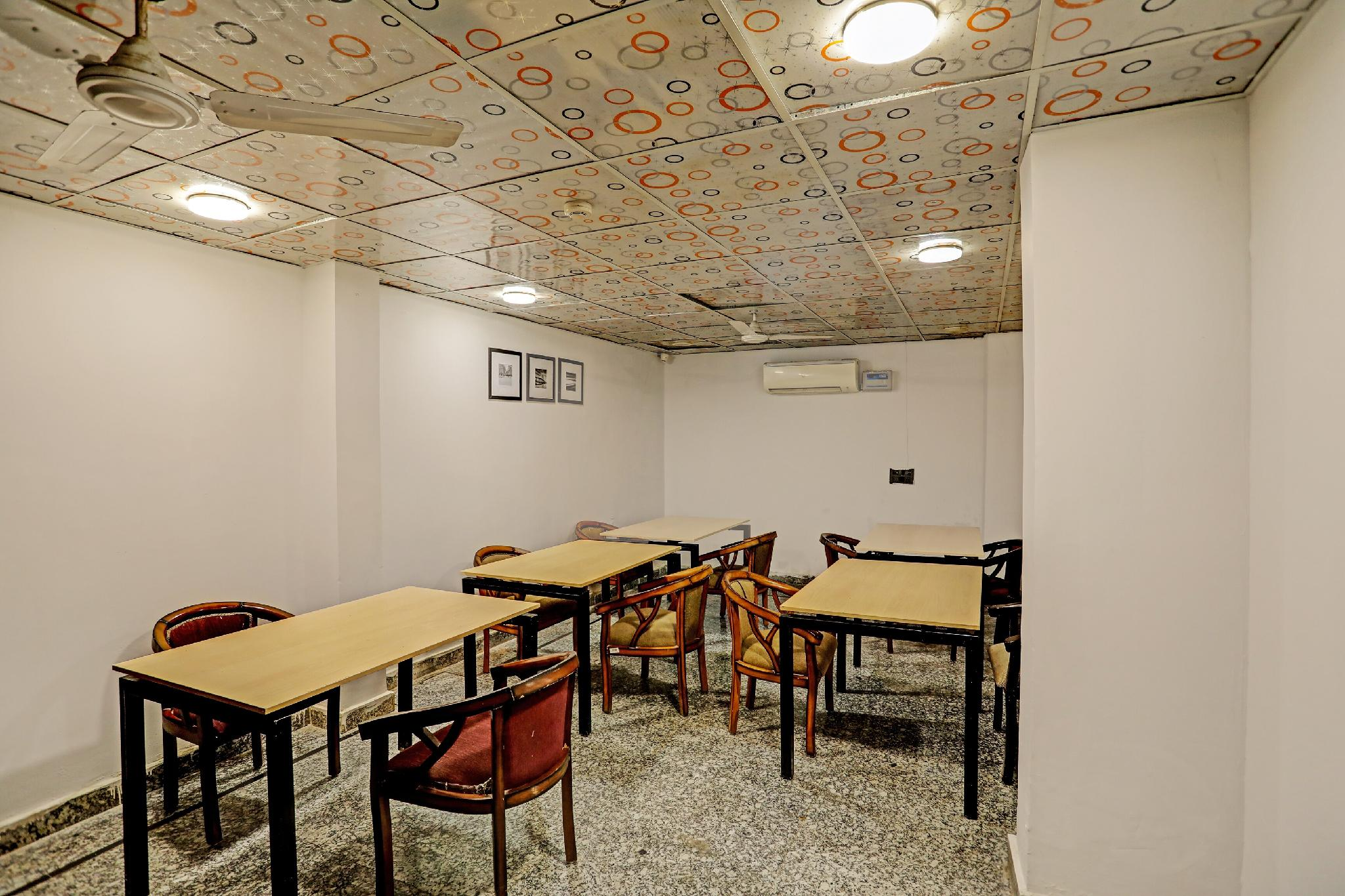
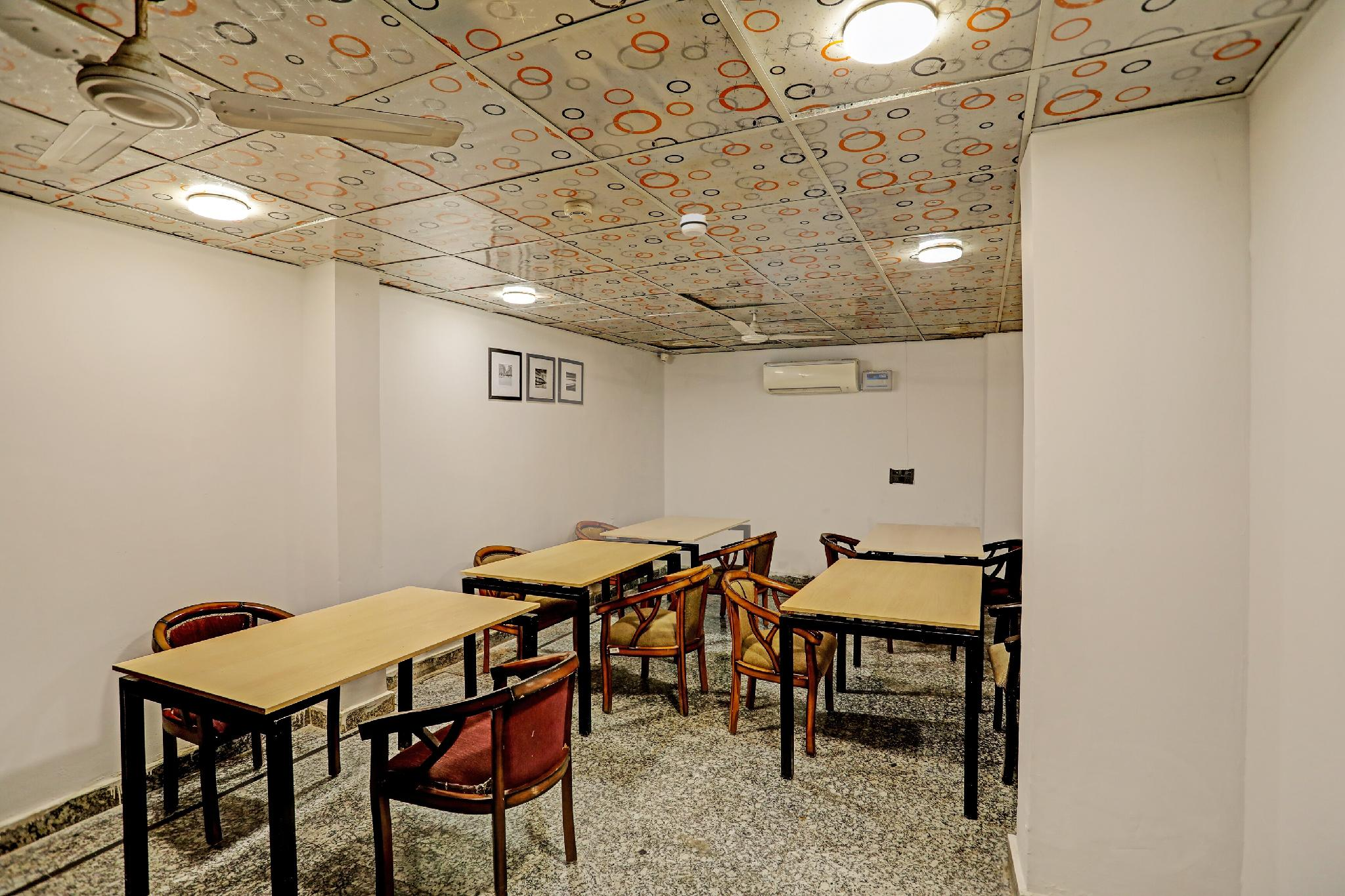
+ smoke detector (694, 225)
